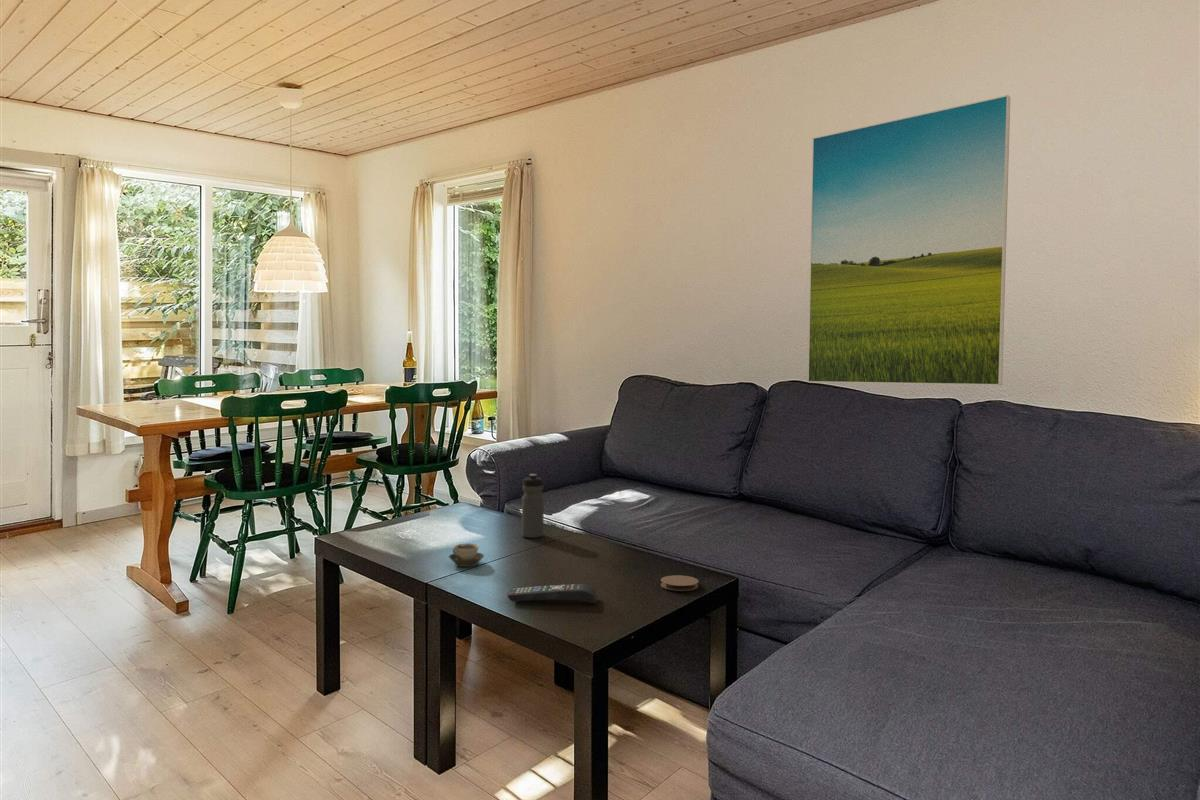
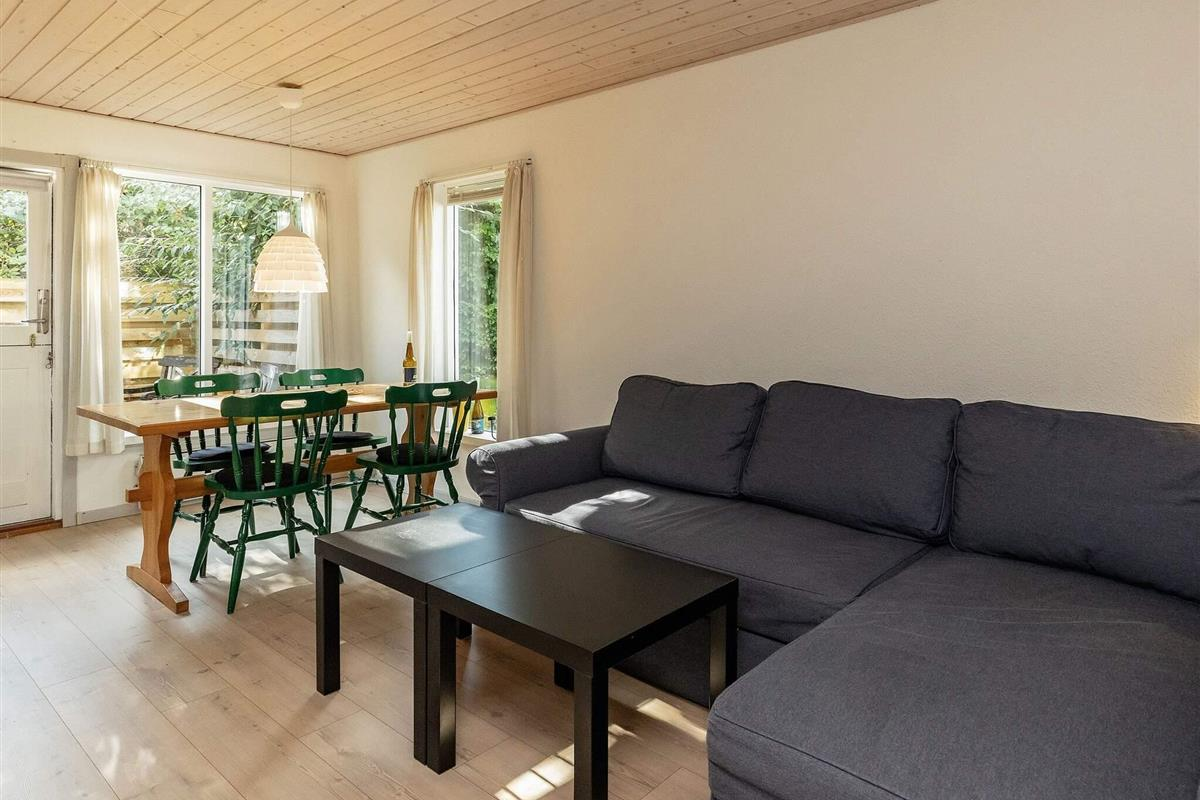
- remote control (552, 593)
- water bottle (532, 504)
- cup (466, 555)
- coaster (679, 582)
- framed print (900, 252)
